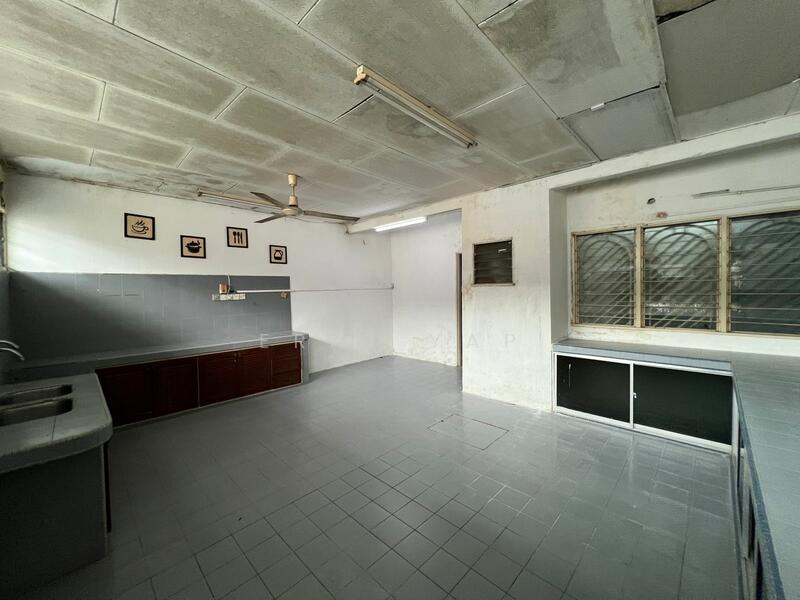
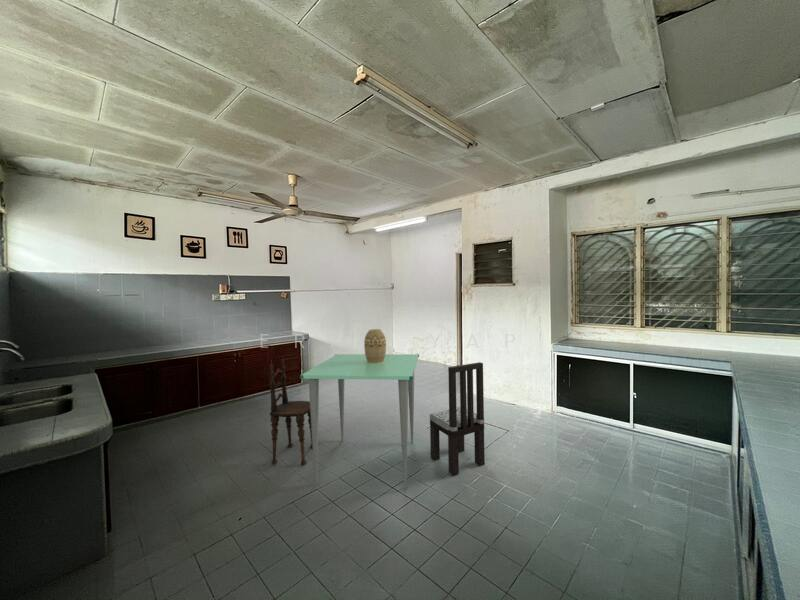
+ dining chair (293, 408)
+ dining table (343, 412)
+ vase (375, 345)
+ dining chair (456, 411)
